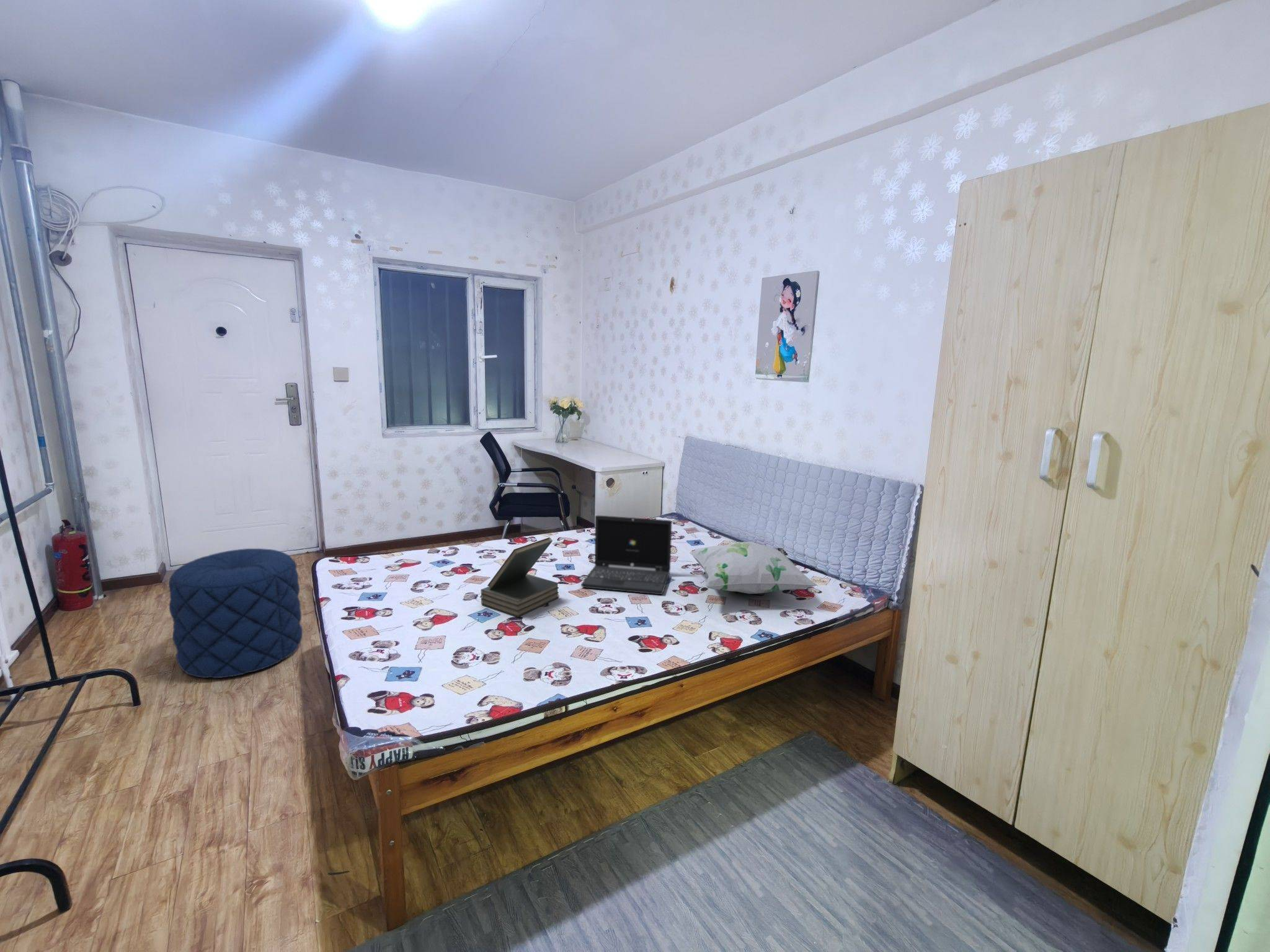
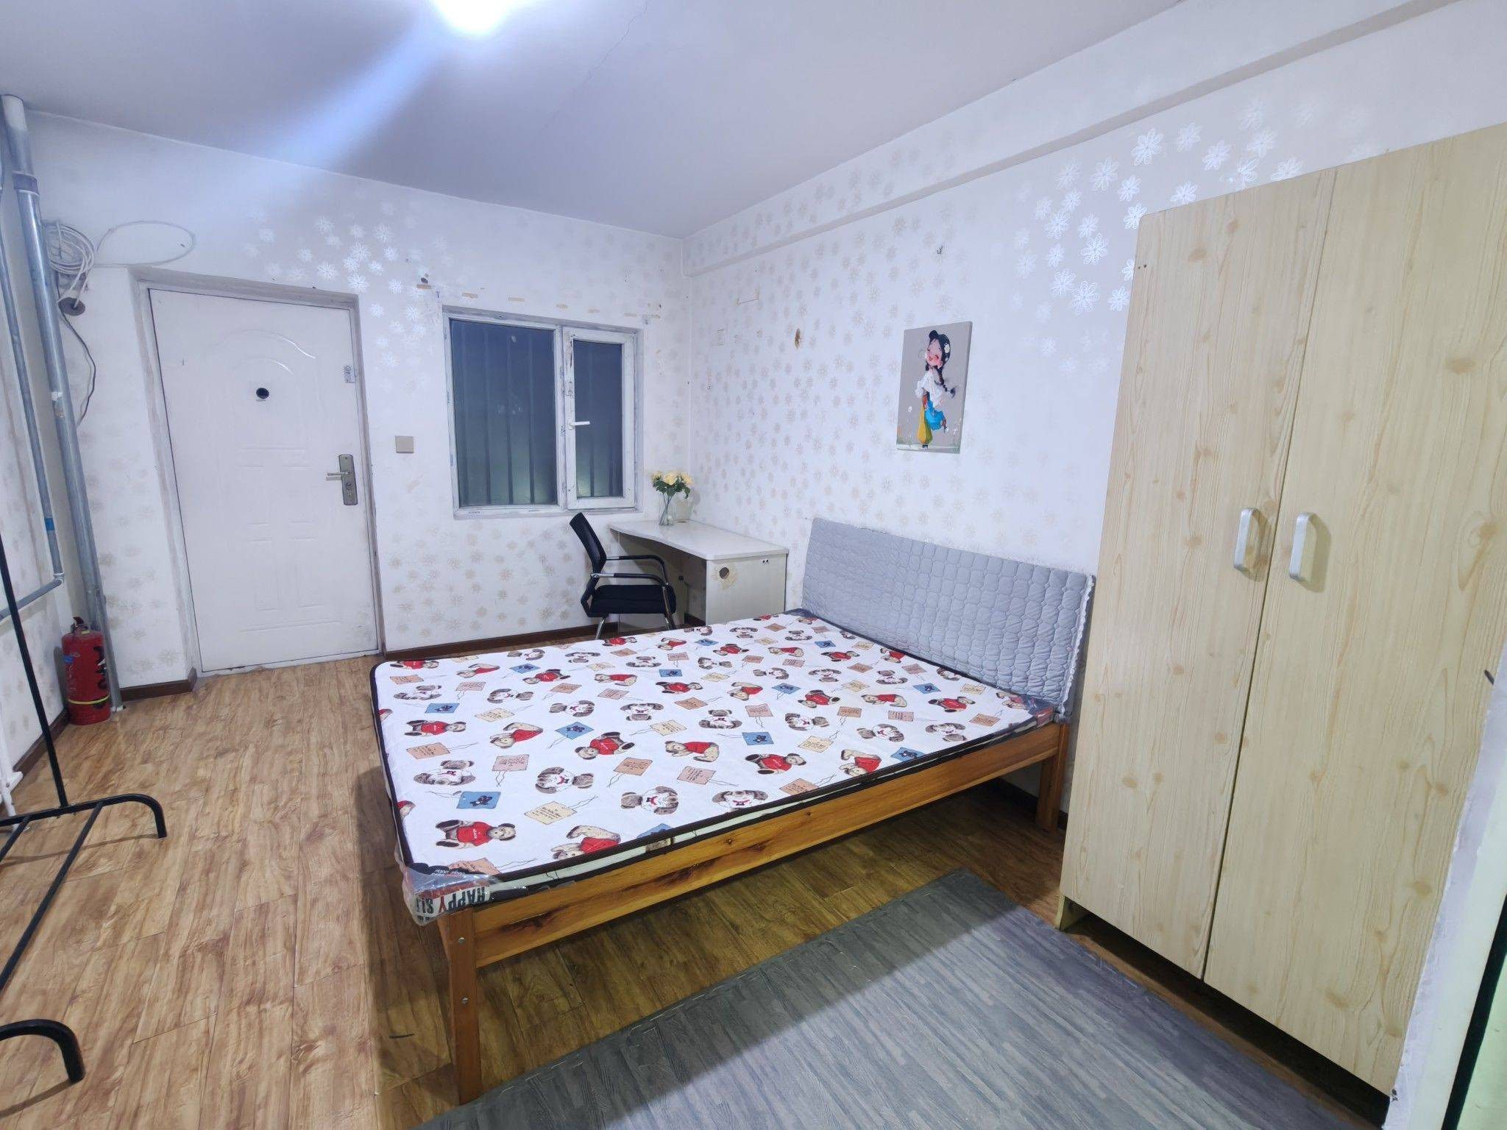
- decorative pillow (748, 566)
- laptop (628, 553)
- bible (520, 570)
- pouf (238, 607)
